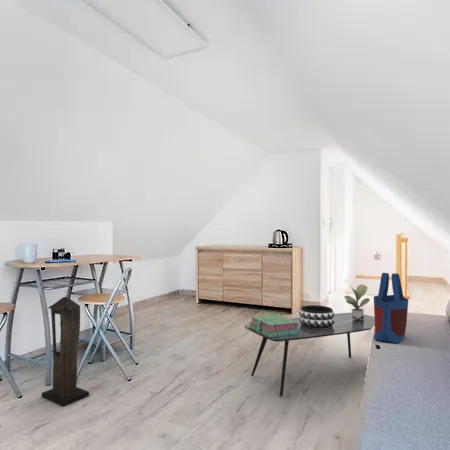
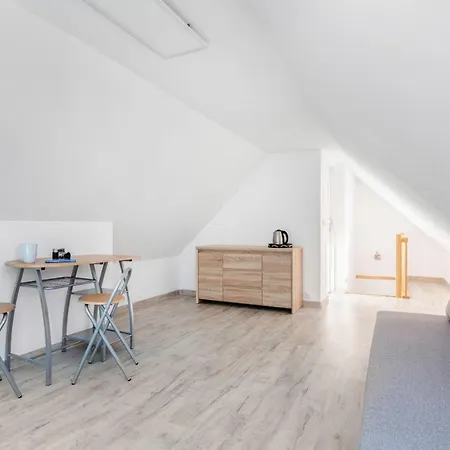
- potted plant (355, 302)
- stack of books (273, 324)
- lantern (66, 346)
- decorative bowl (316, 316)
- tote bag (390, 305)
- coffee table (320, 336)
